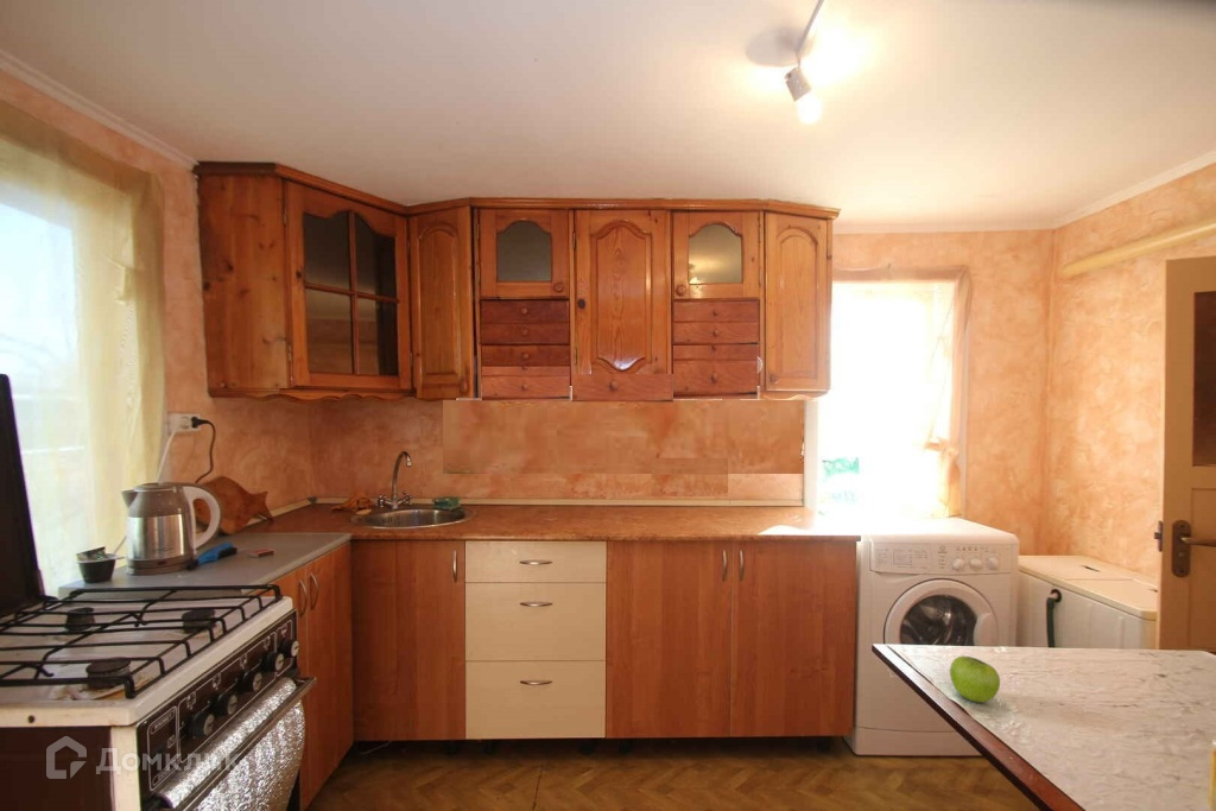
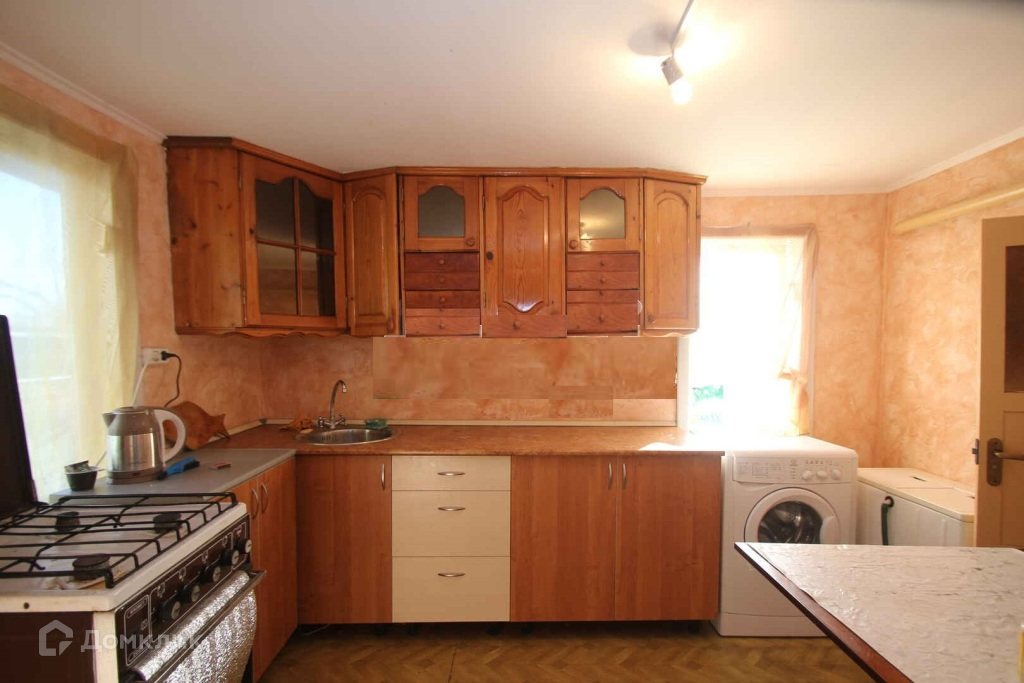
- fruit (974, 677)
